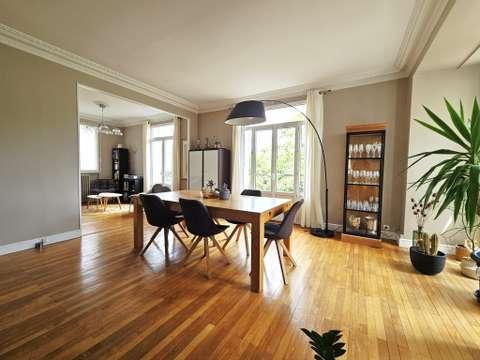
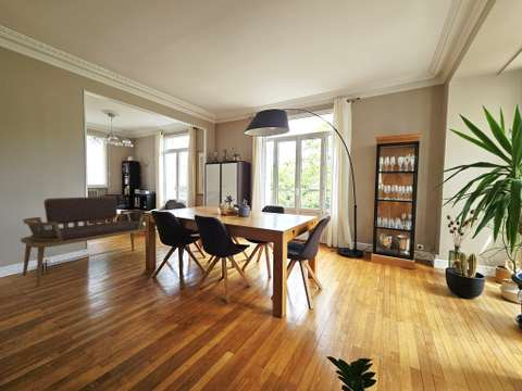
+ bench (95, 231)
